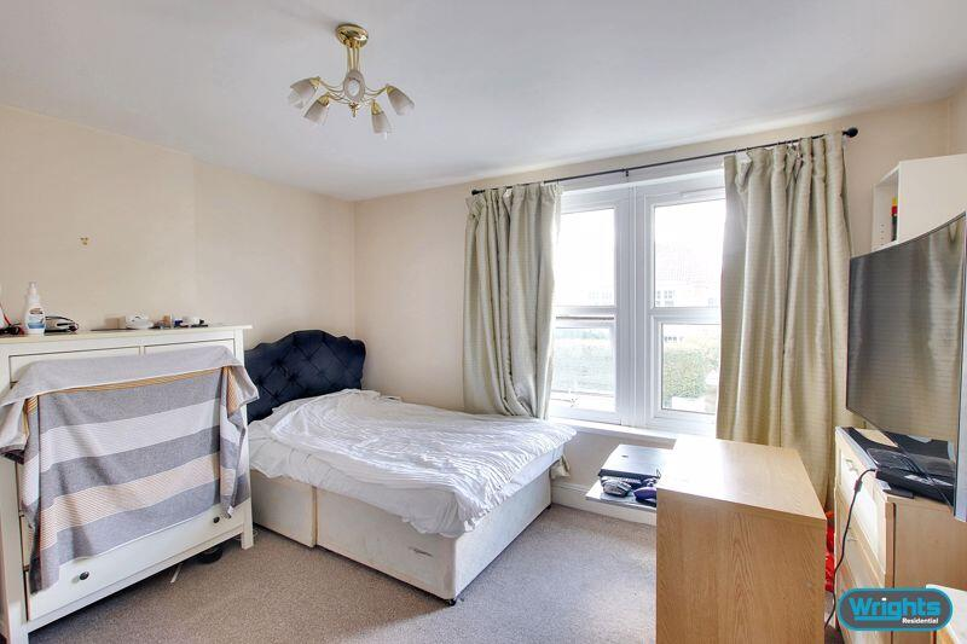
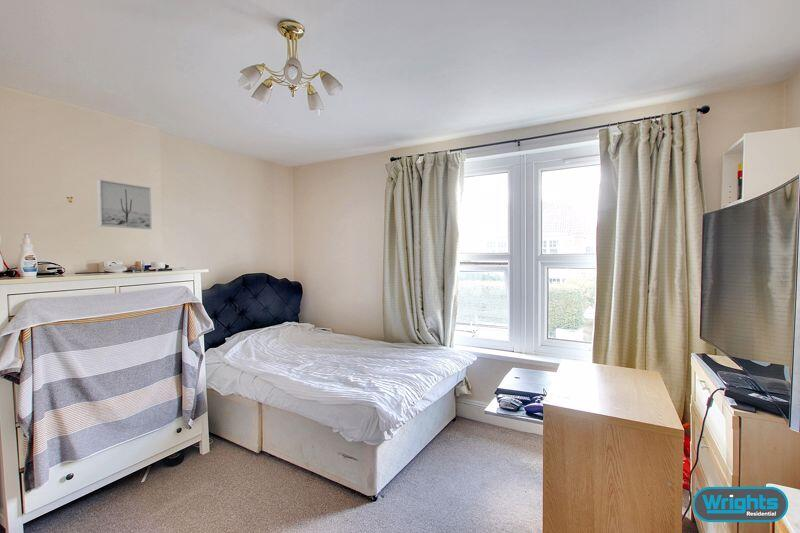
+ wall art (125, 205)
